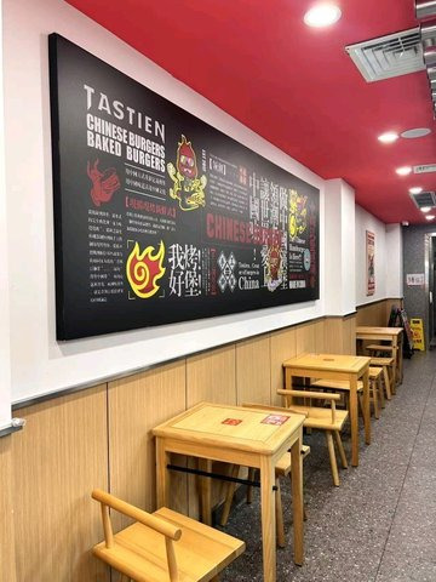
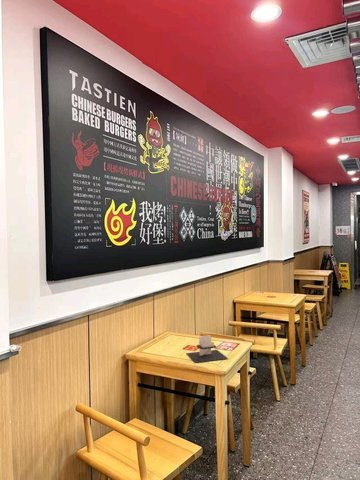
+ napkin holder (206, 346)
